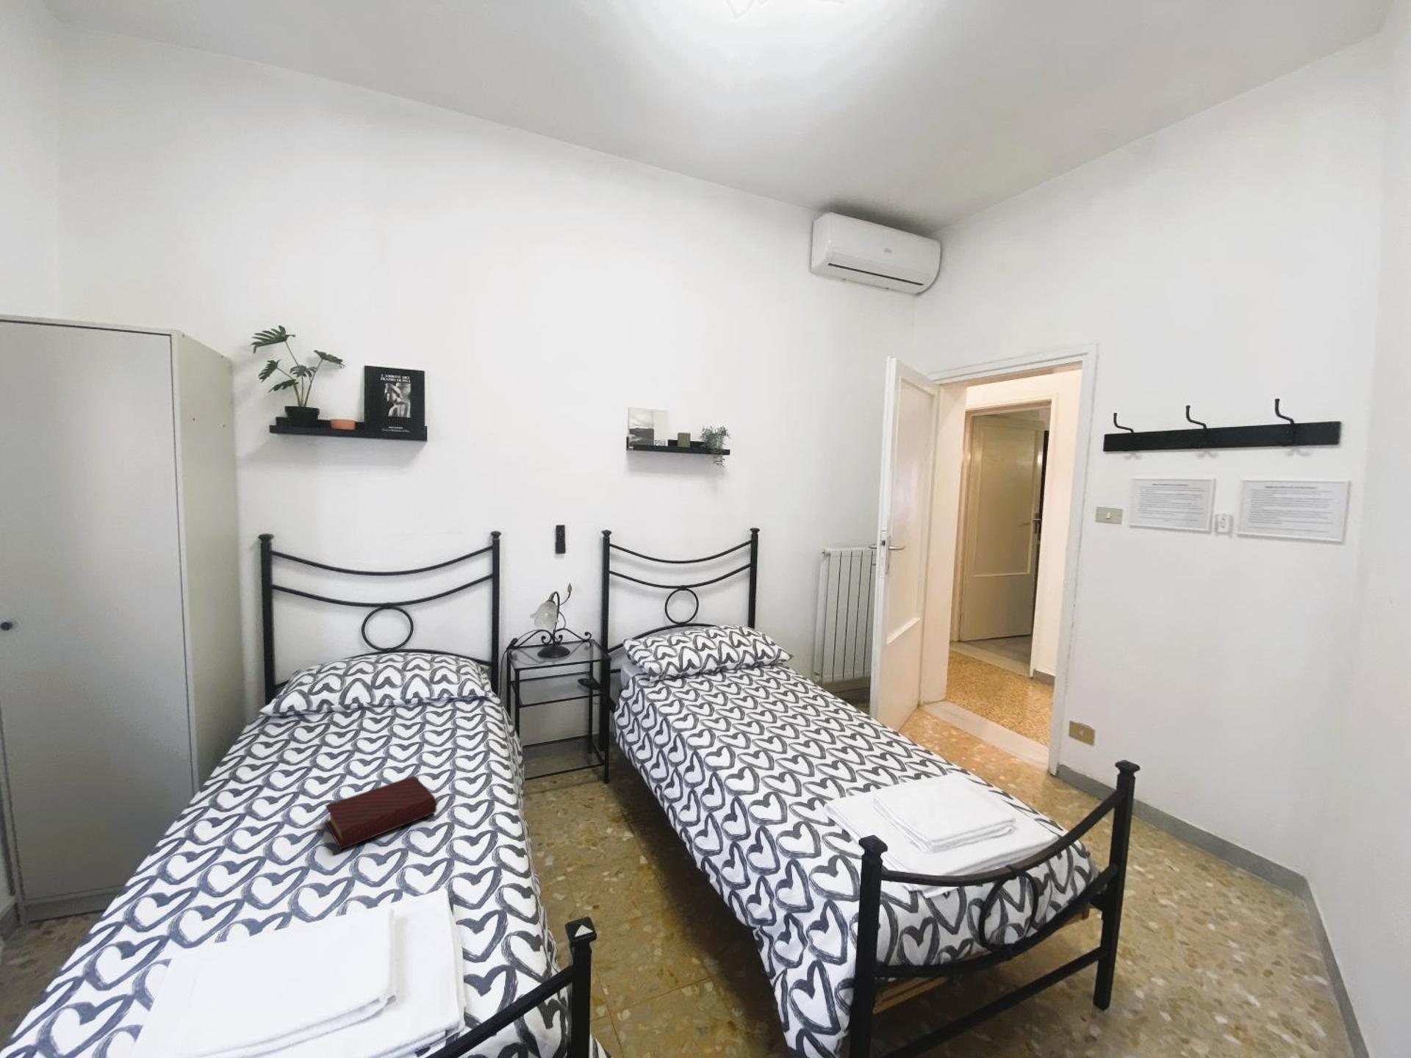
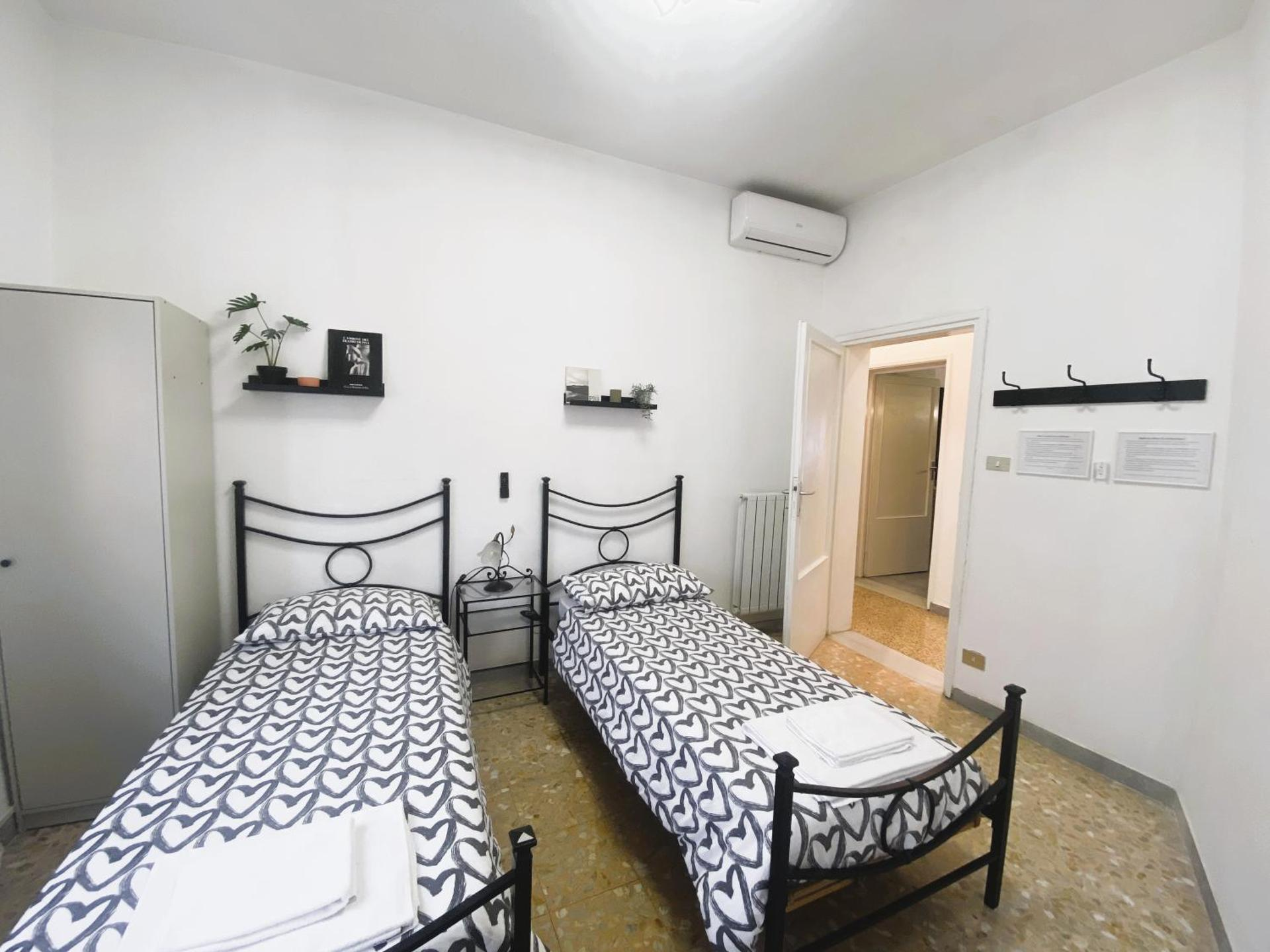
- book (381, 810)
